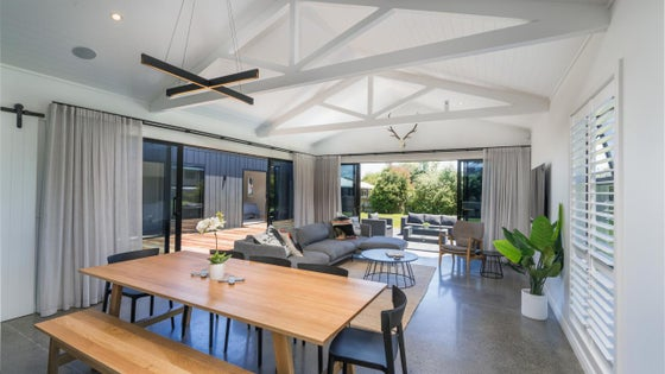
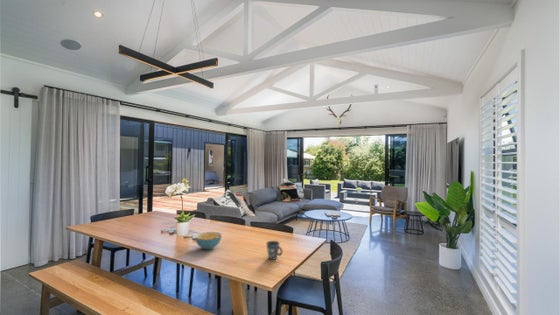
+ cereal bowl (208, 241)
+ mug (274, 250)
